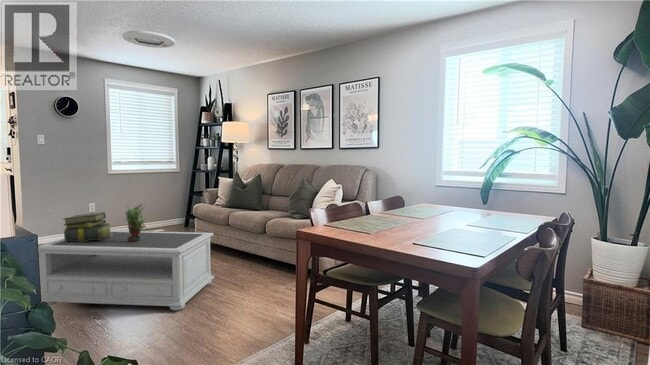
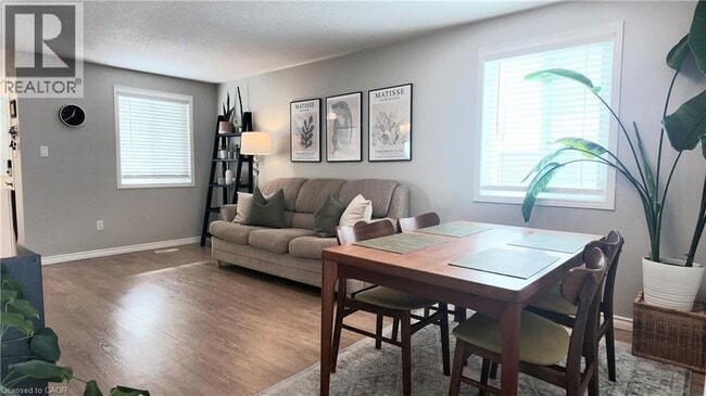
- potted plant (137, 222)
- stack of books (86, 226)
- coffee table (132, 266)
- ceiling light (149, 40)
